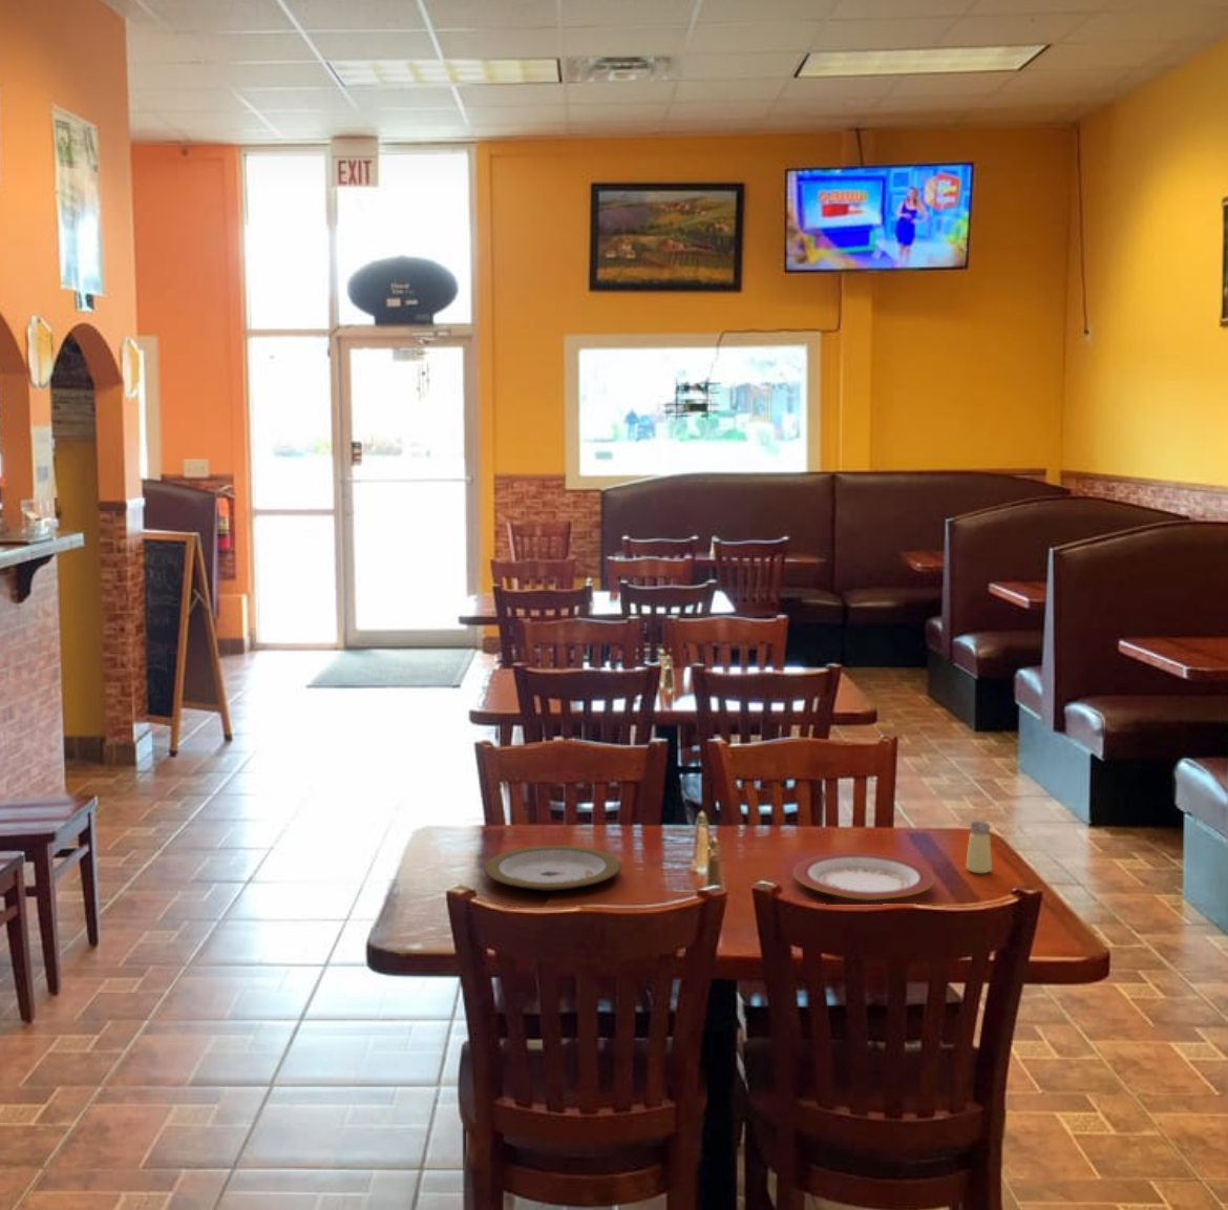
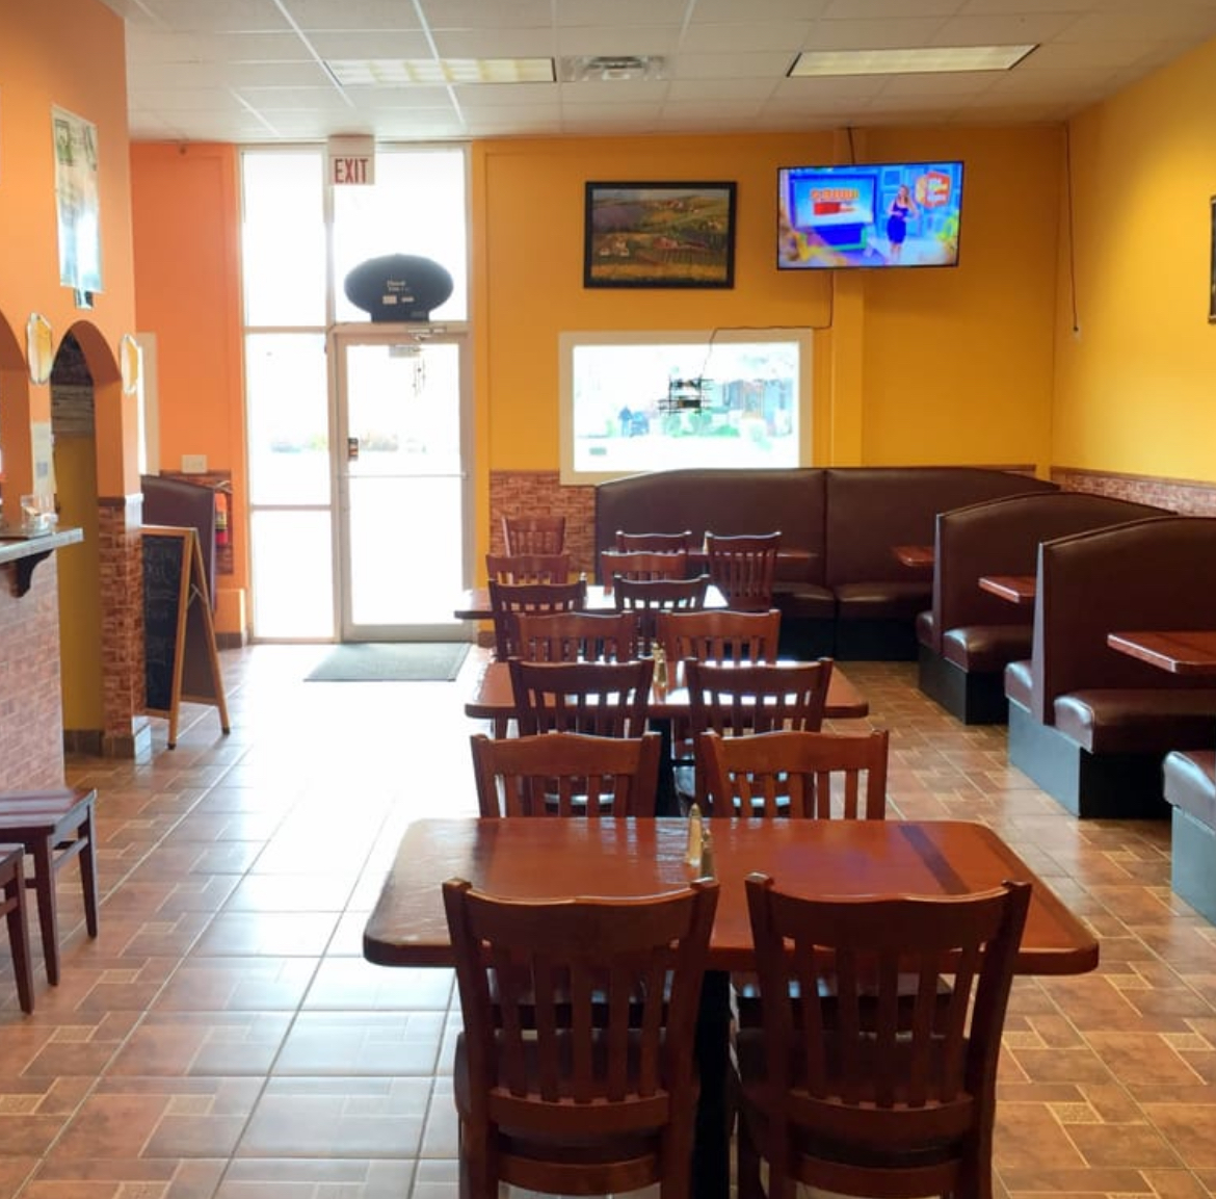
- saltshaker (980, 845)
- plate (552, 870)
- plate (862, 880)
